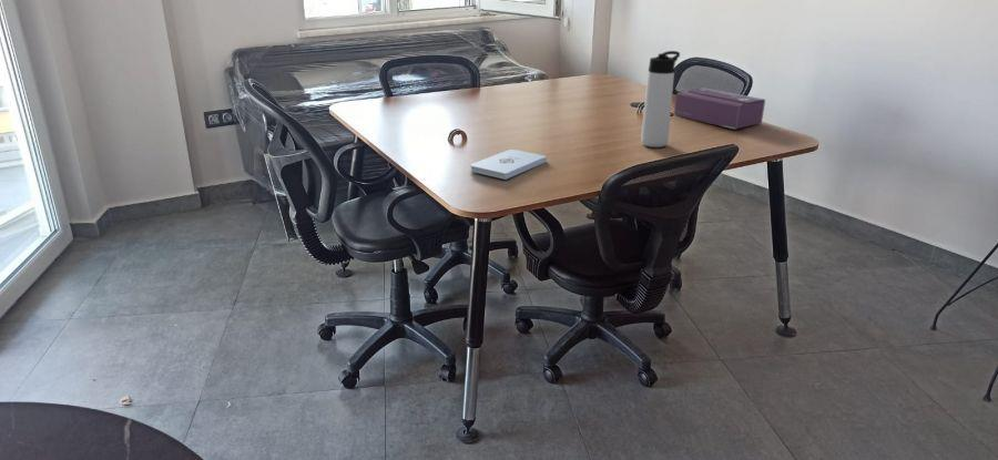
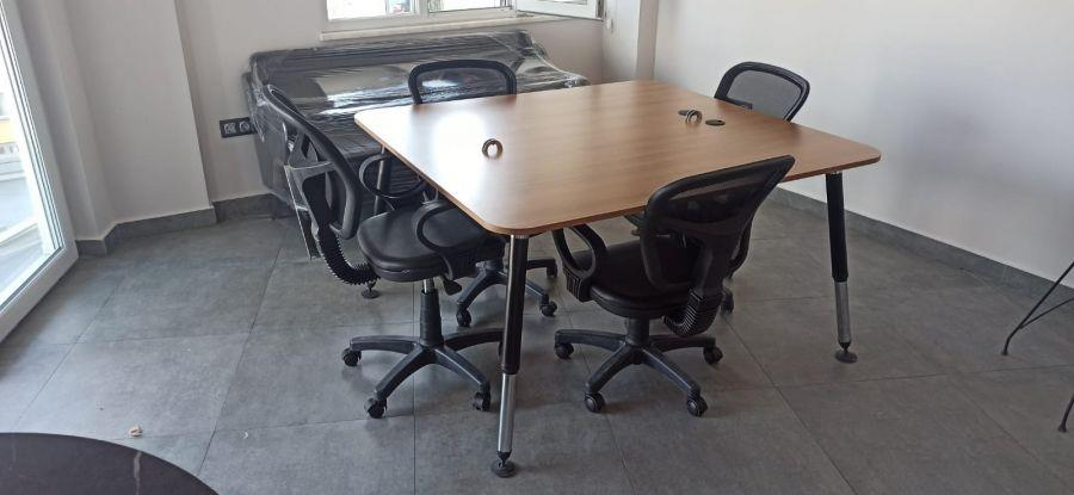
- notepad (508, 163)
- thermos bottle (661, 99)
- tissue box (717, 106)
